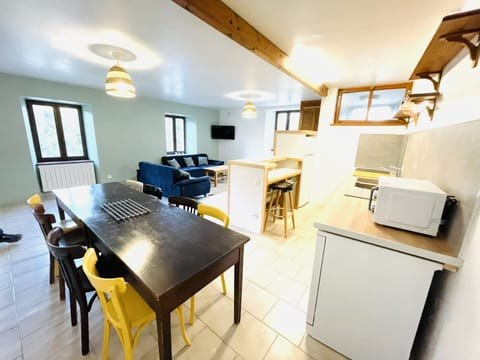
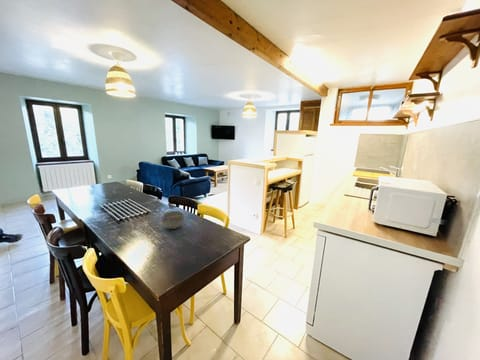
+ bowl (173, 220)
